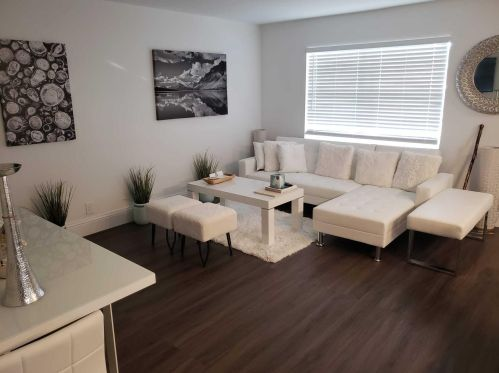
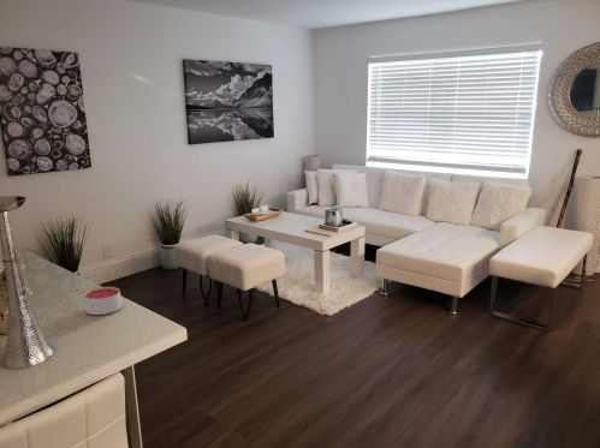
+ candle (102, 299)
